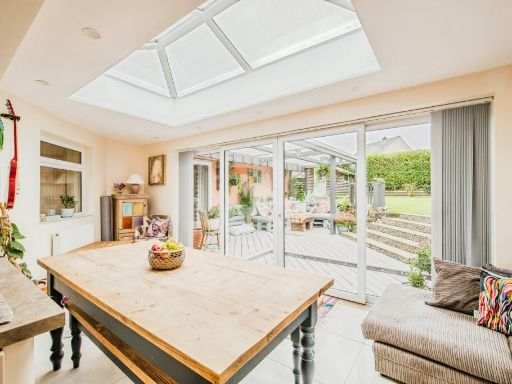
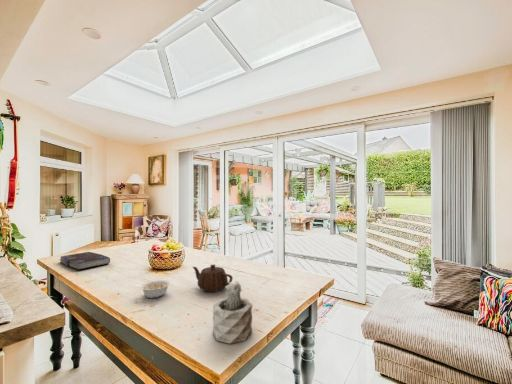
+ book (84, 259)
+ succulent plant (232, 307)
+ legume (154, 288)
+ teapot (211, 276)
